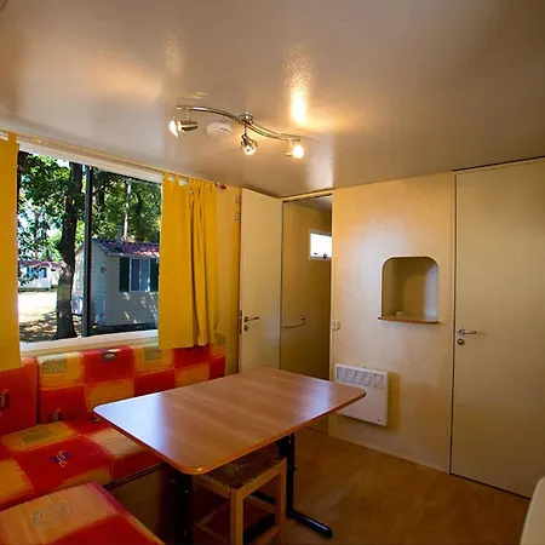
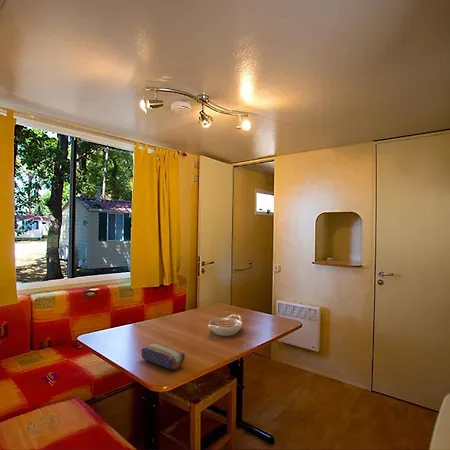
+ bowl (225, 325)
+ pencil case (162, 355)
